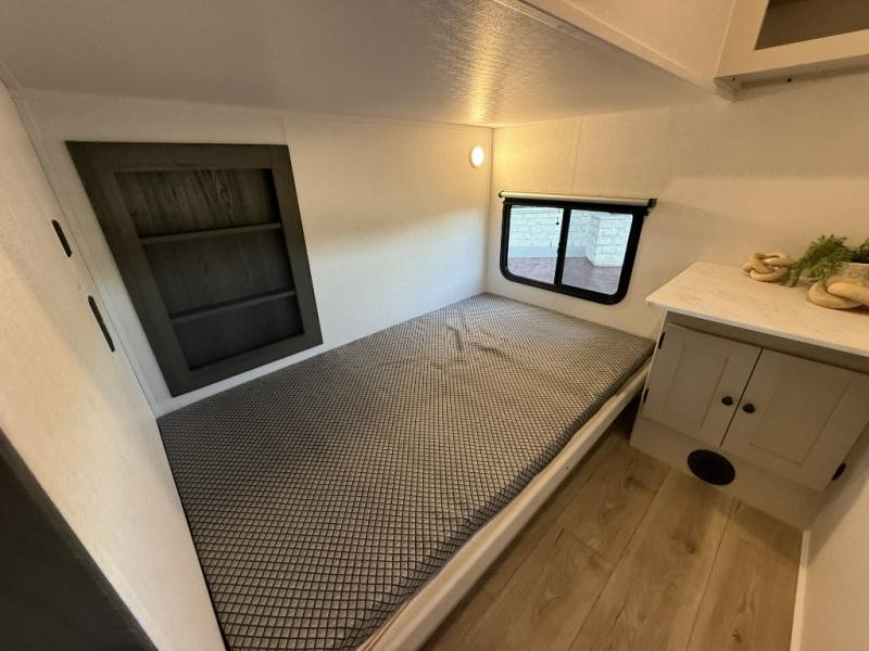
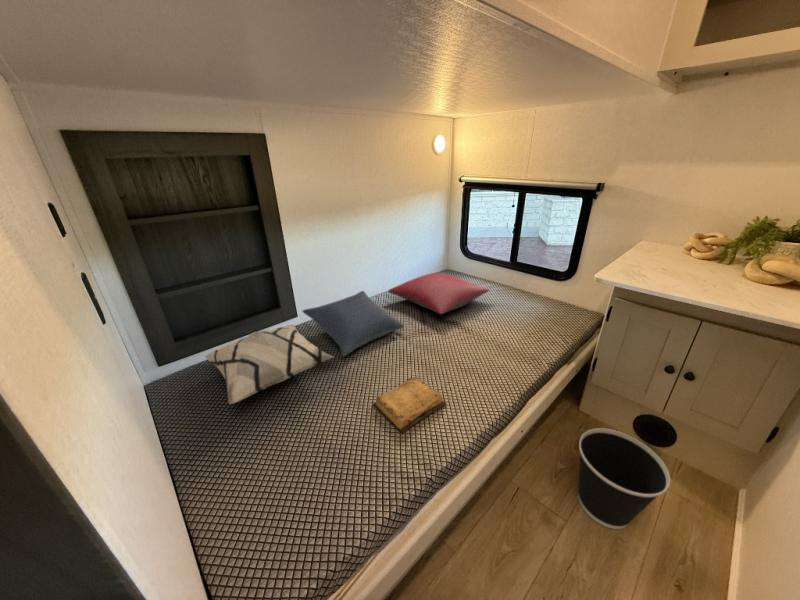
+ wastebasket (612, 482)
+ diary (408, 400)
+ decorative pillow (268, 356)
+ pillow (438, 290)
+ pillow (354, 319)
